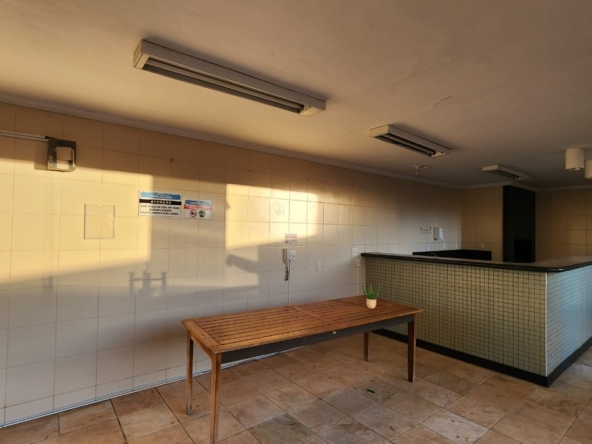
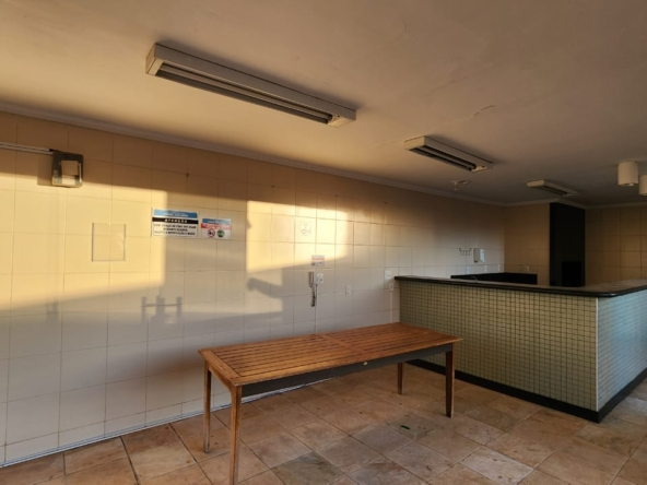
- potted plant (370, 293)
